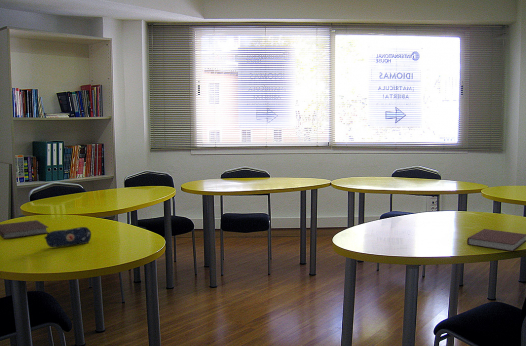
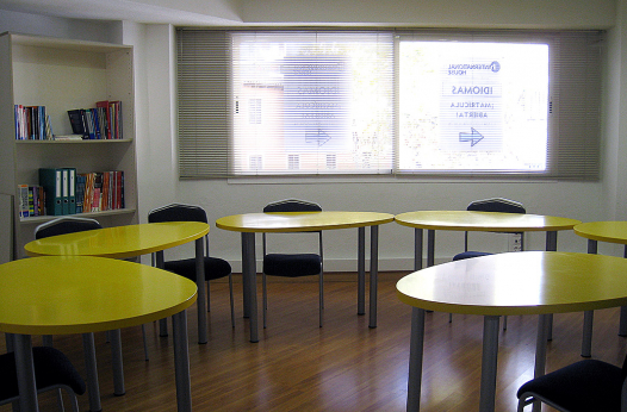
- pencil case (69, 237)
- notebook (21, 229)
- notebook (497, 239)
